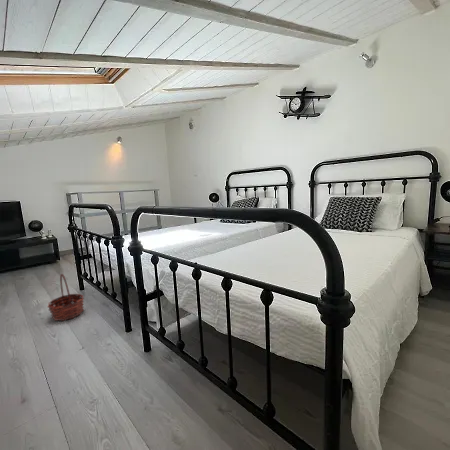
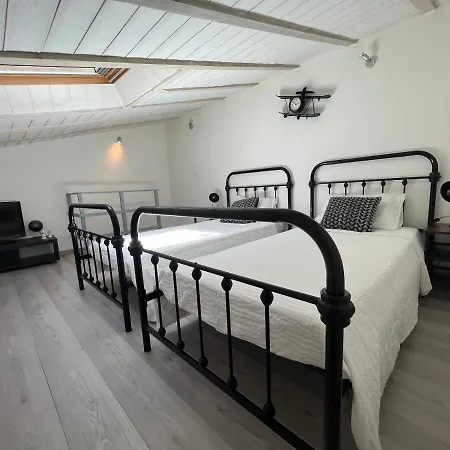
- basket (65, 295)
